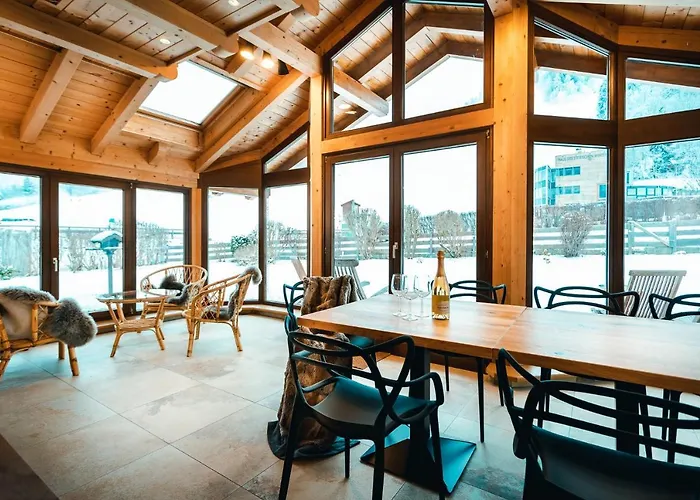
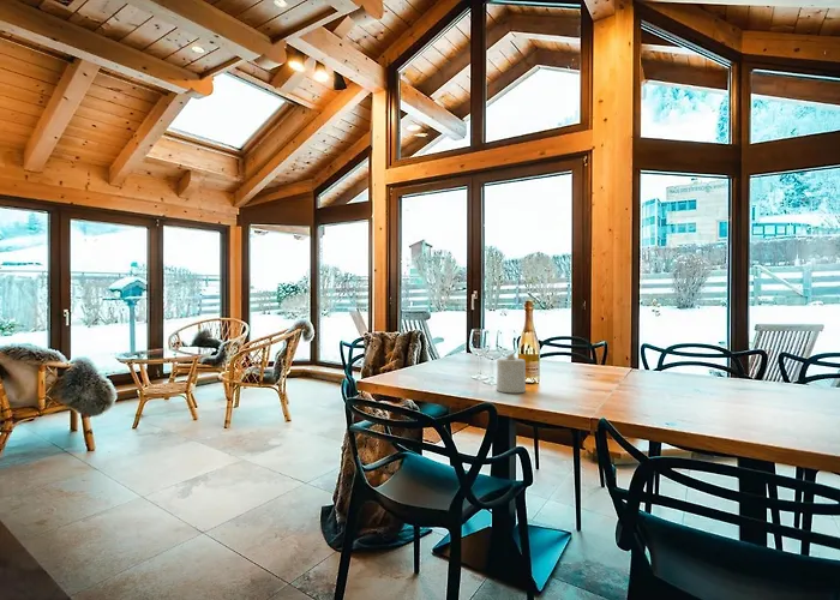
+ candle (510, 371)
